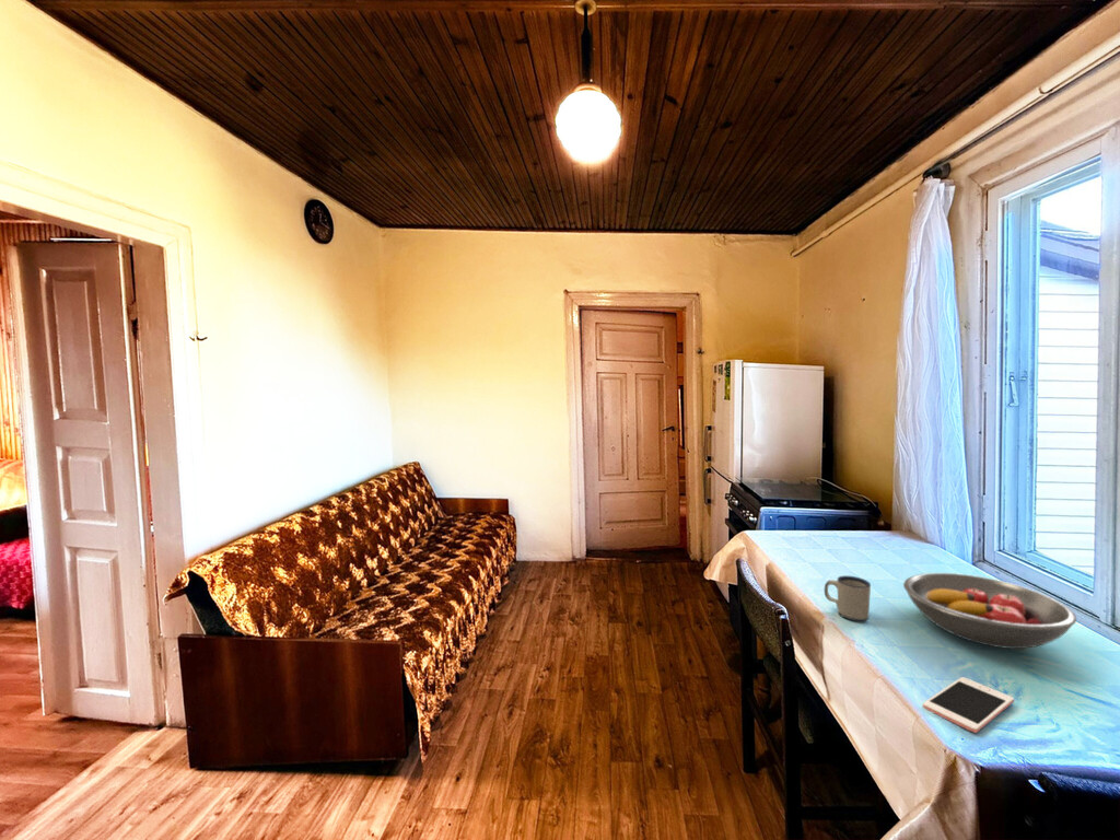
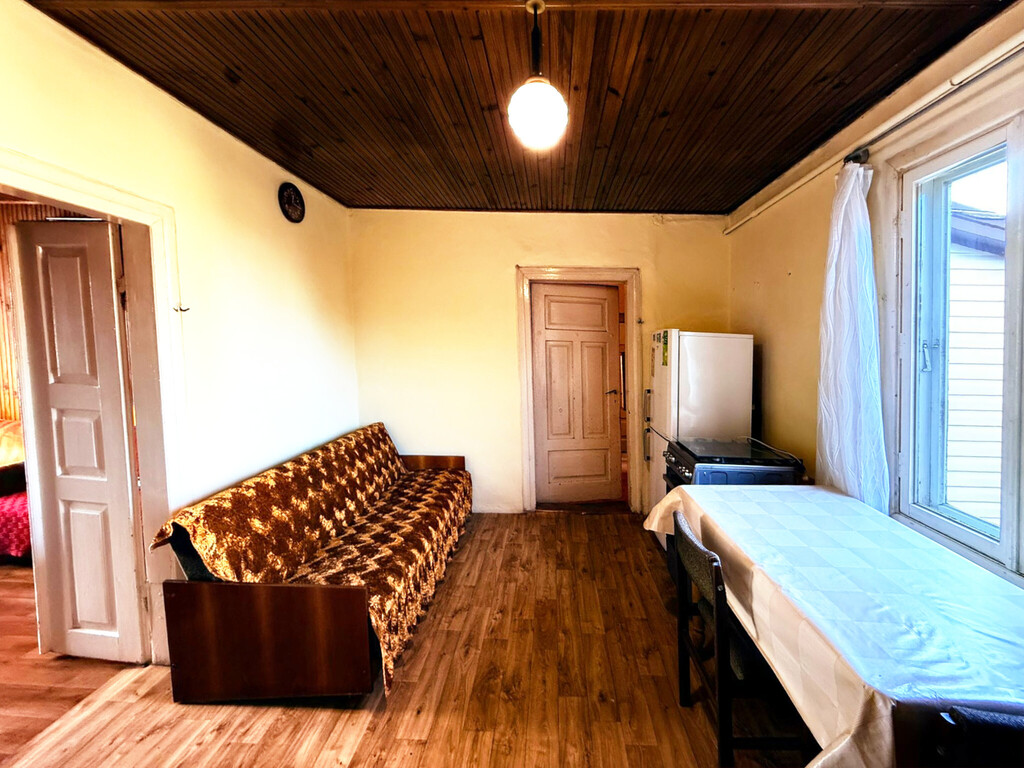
- cell phone (968, 702)
- fruit bowl (981, 609)
- mug (847, 596)
